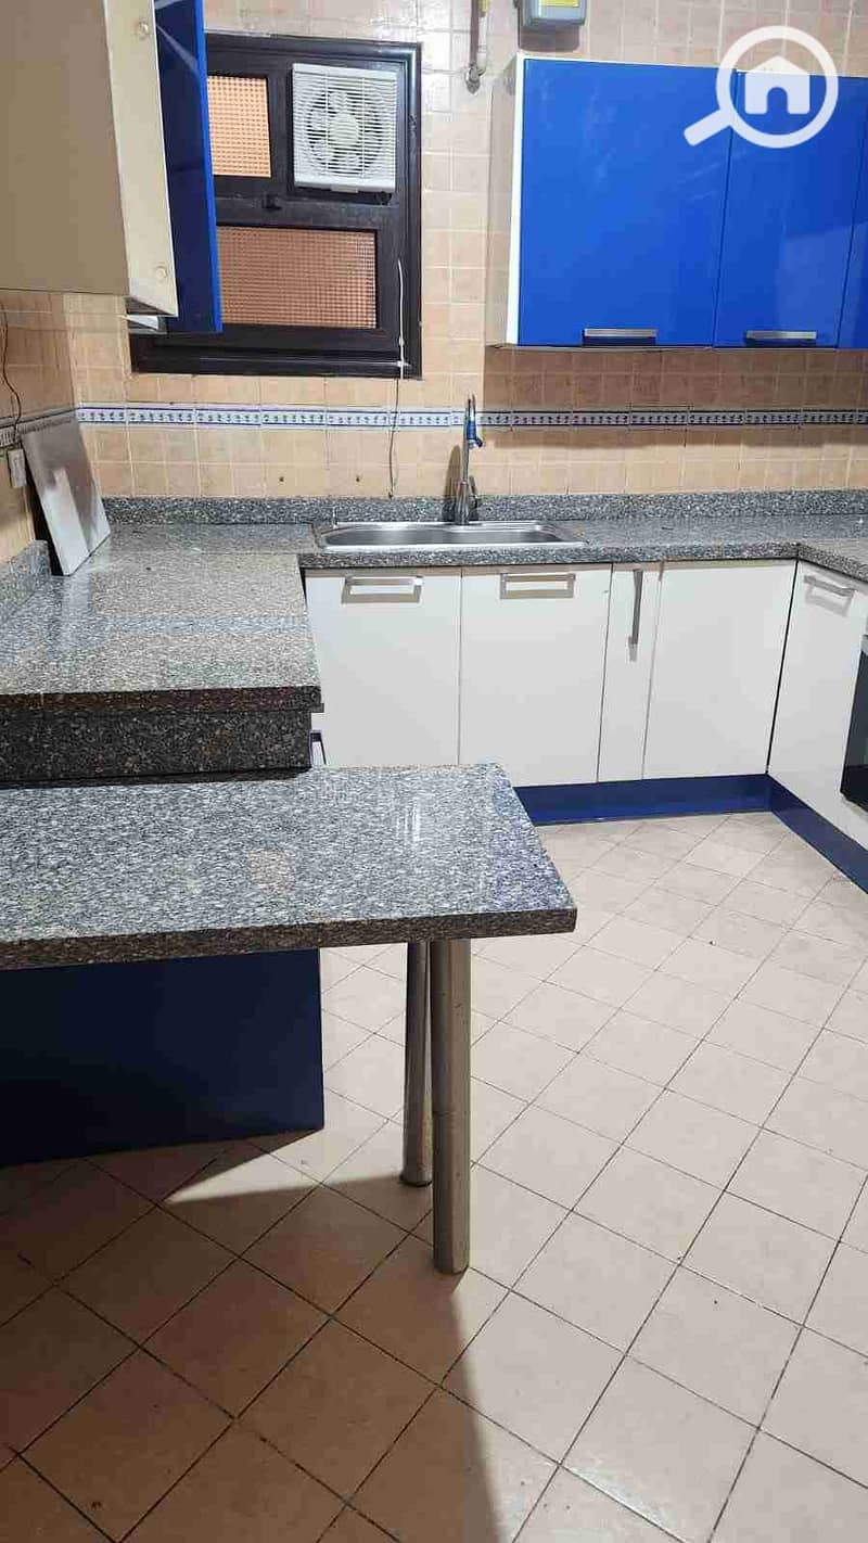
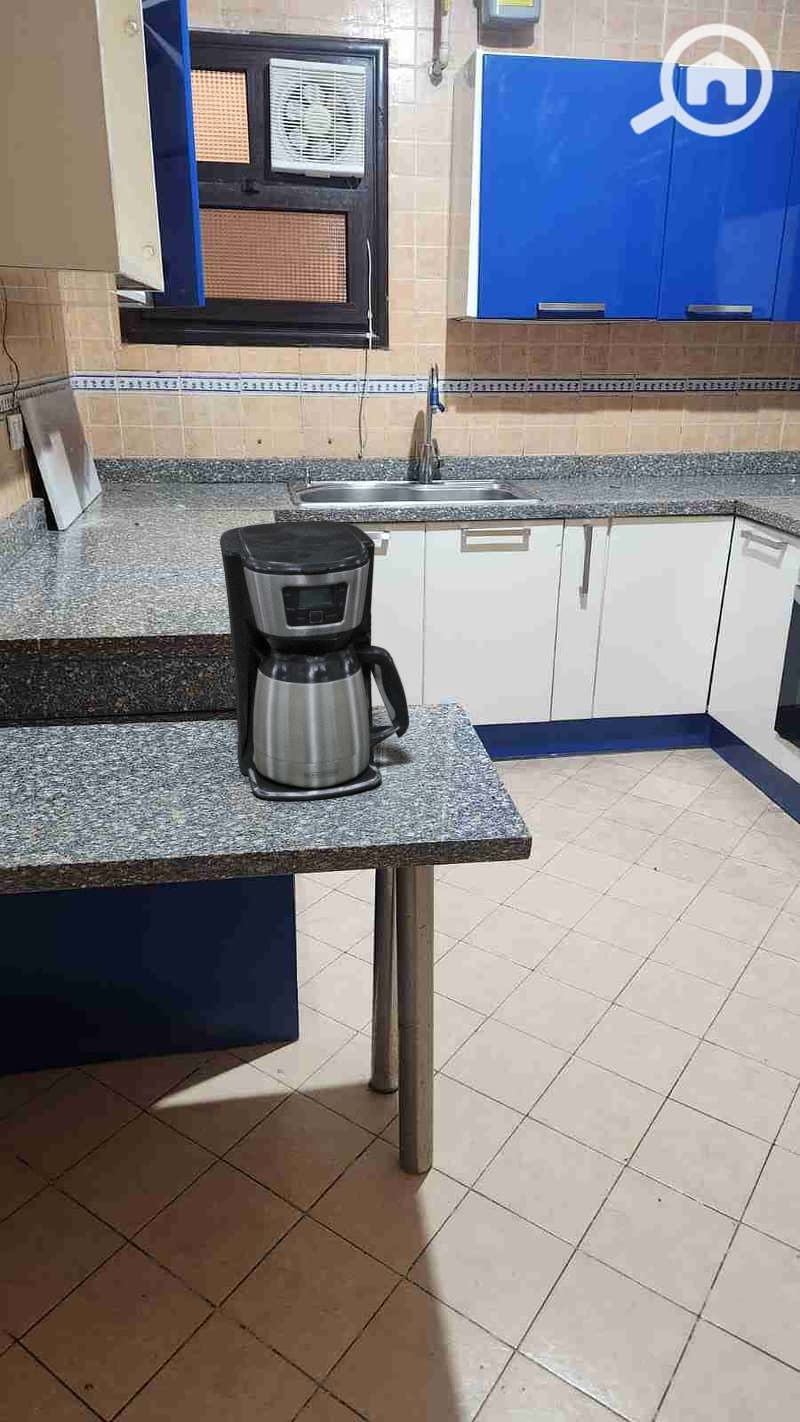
+ coffee maker (318, 646)
